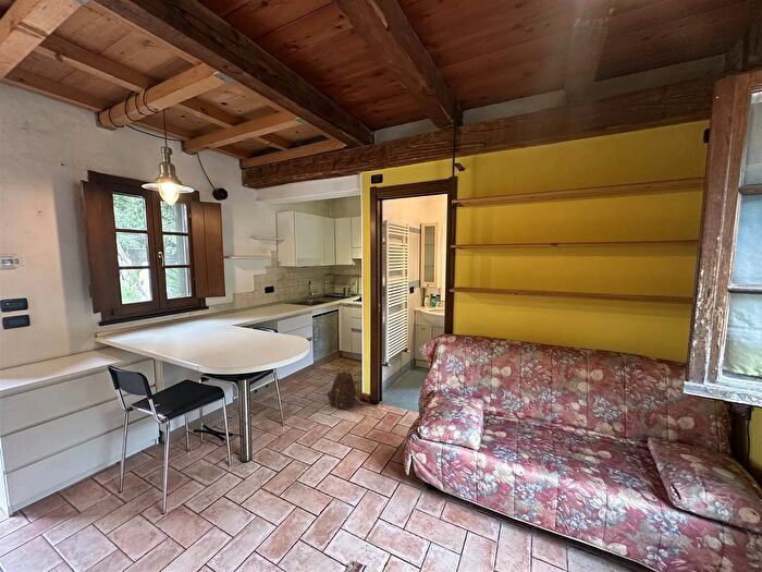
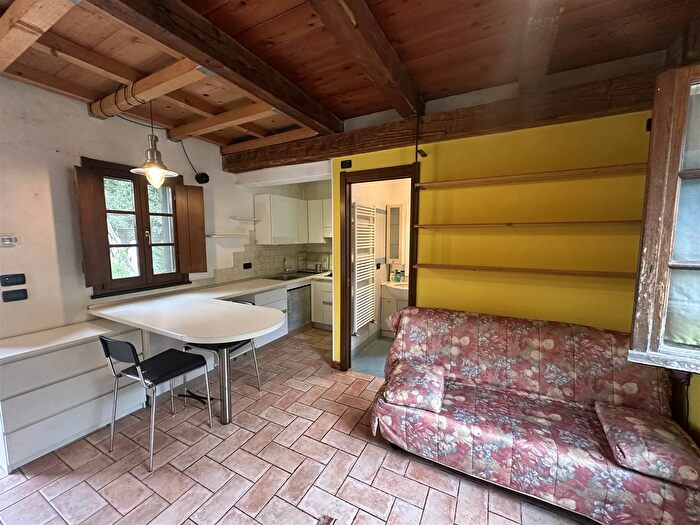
- backpack (343, 388)
